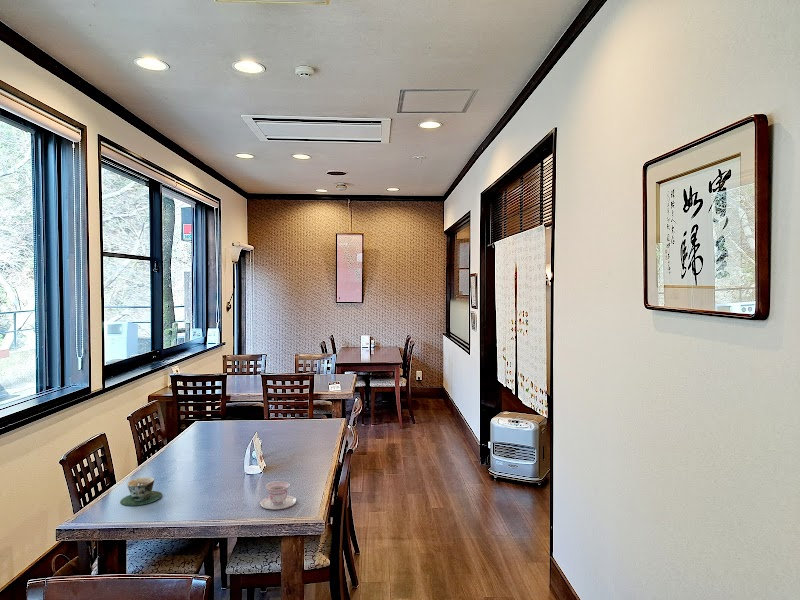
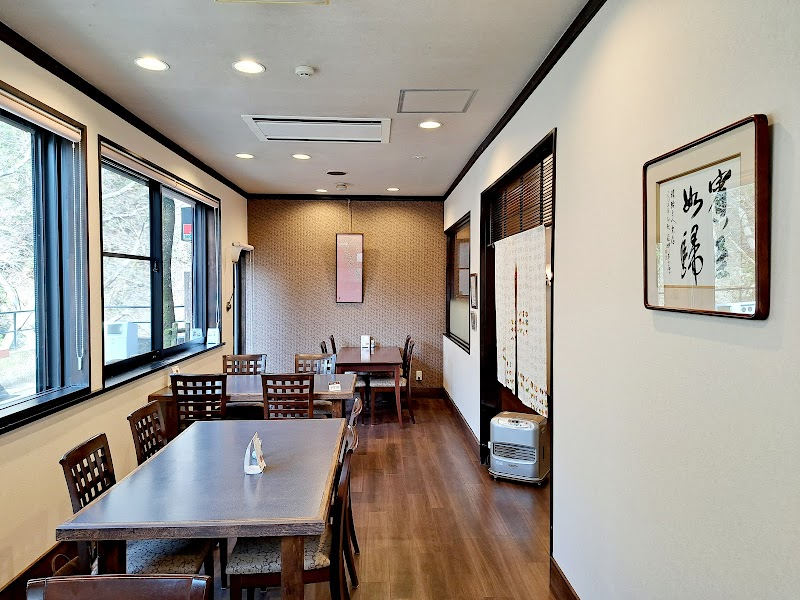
- teacup (278, 494)
- teacup (141, 489)
